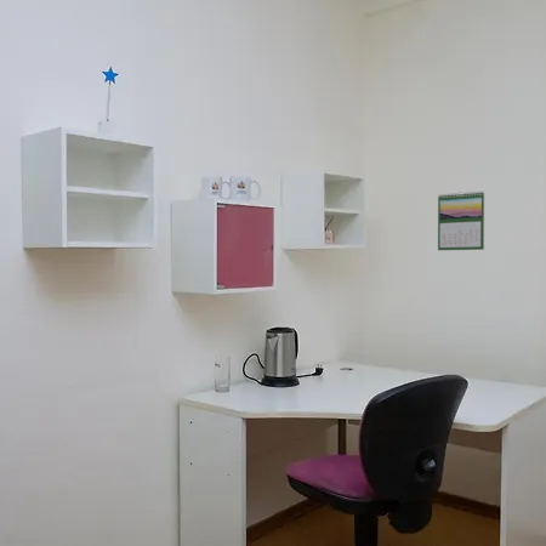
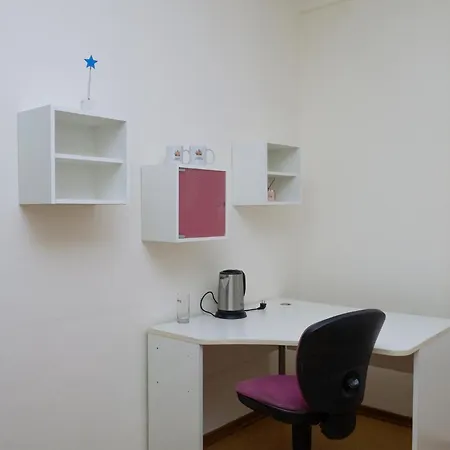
- calendar (460, 221)
